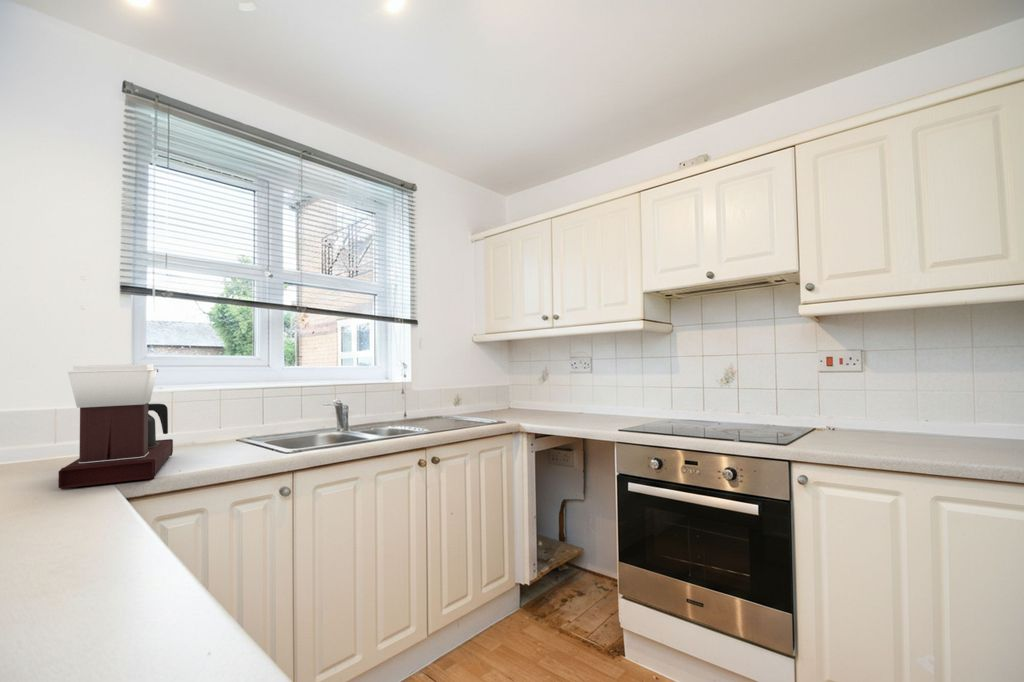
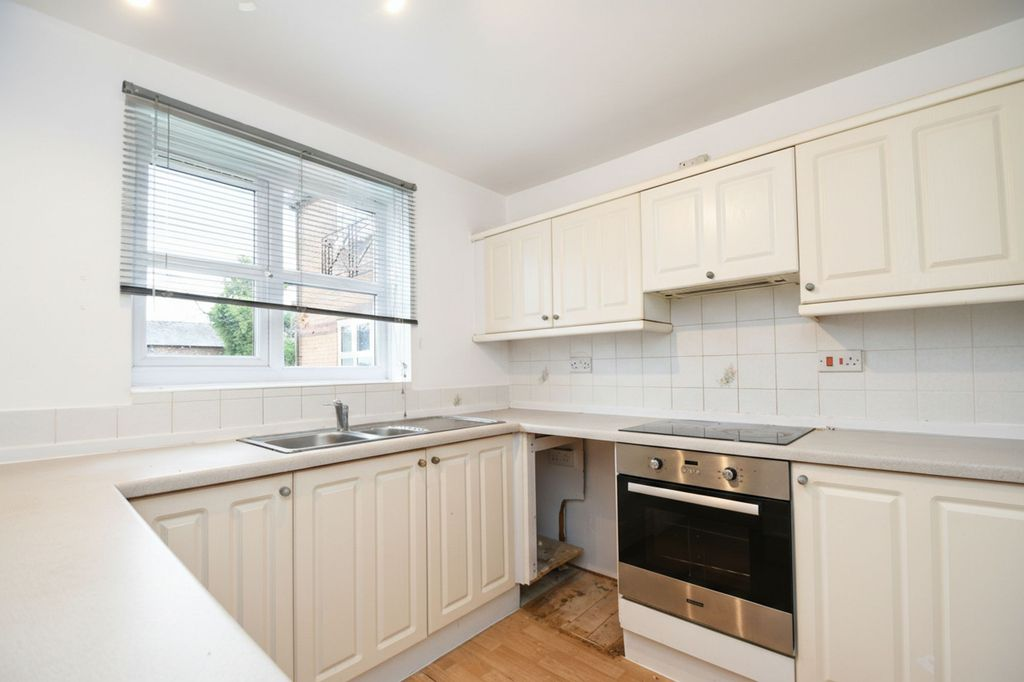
- coffee maker (124, 417)
